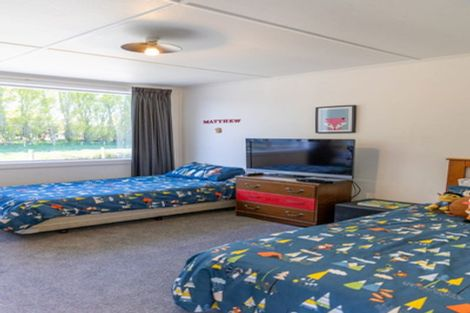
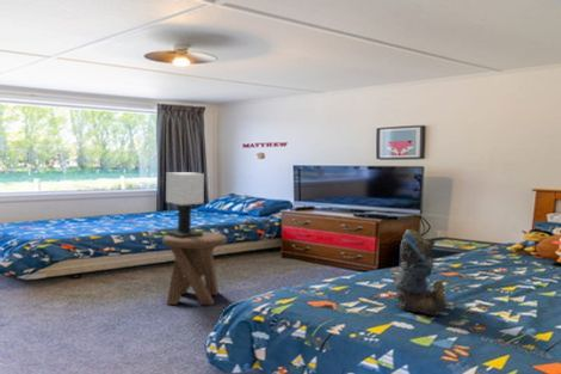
+ music stool (195, 266)
+ table lamp (184, 203)
+ teddy bear (421, 268)
